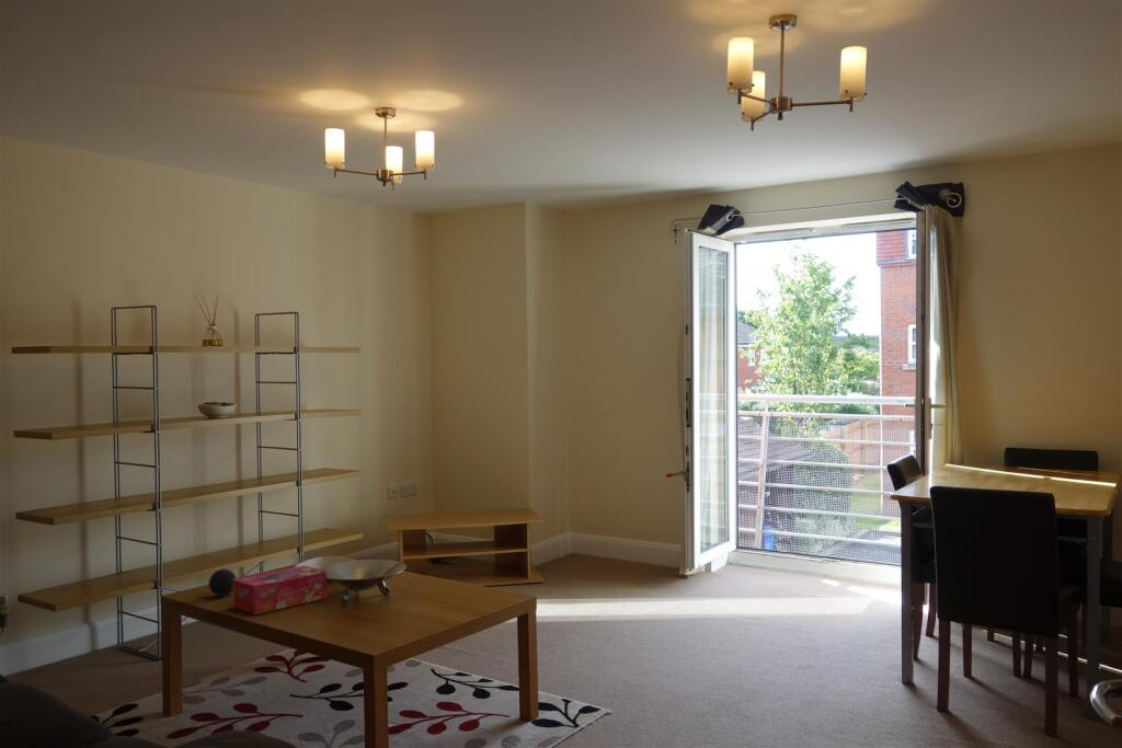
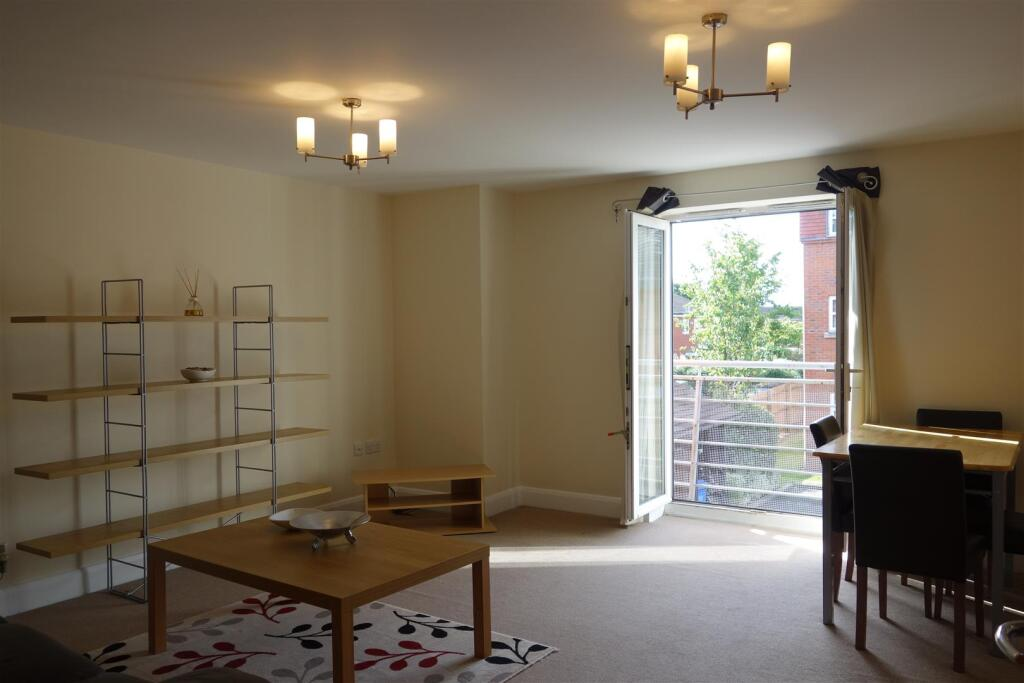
- tissue box (280, 588)
- decorative ball (222, 582)
